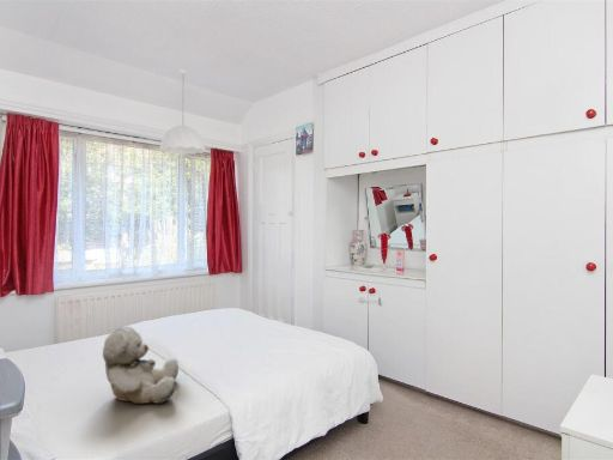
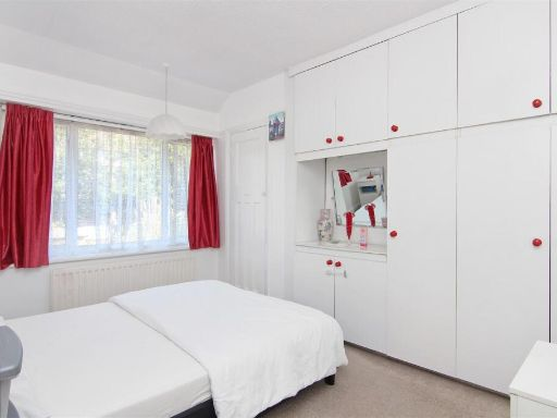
- teddy bear (141, 359)
